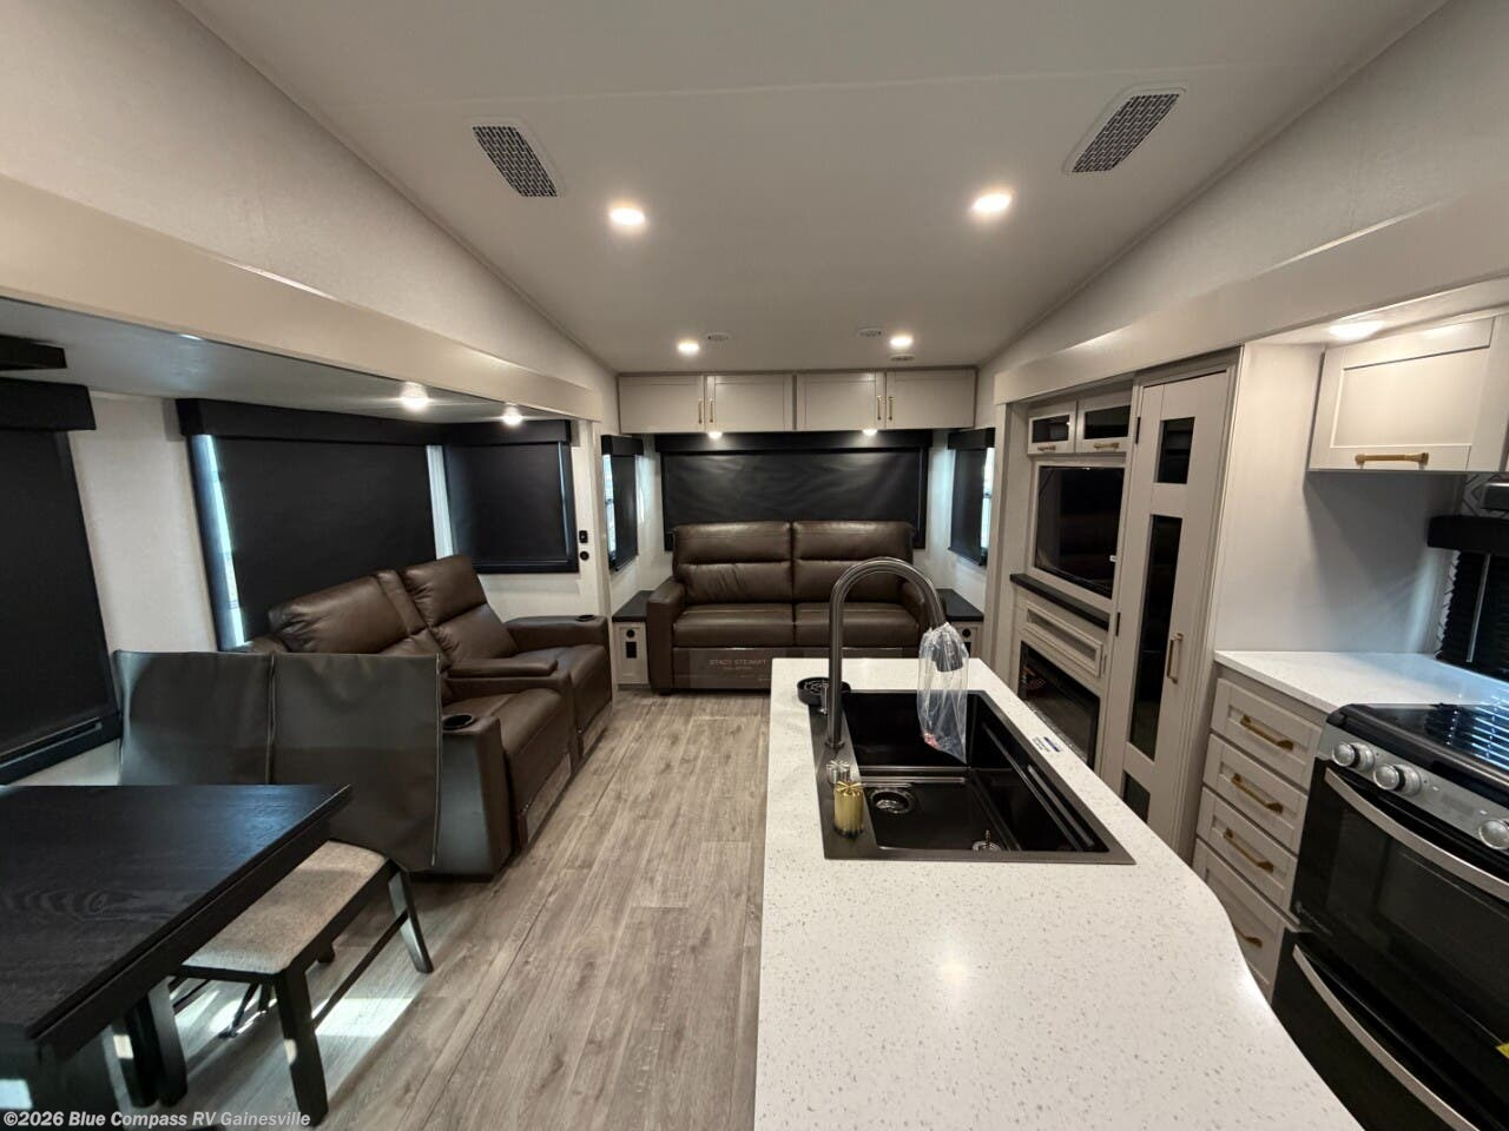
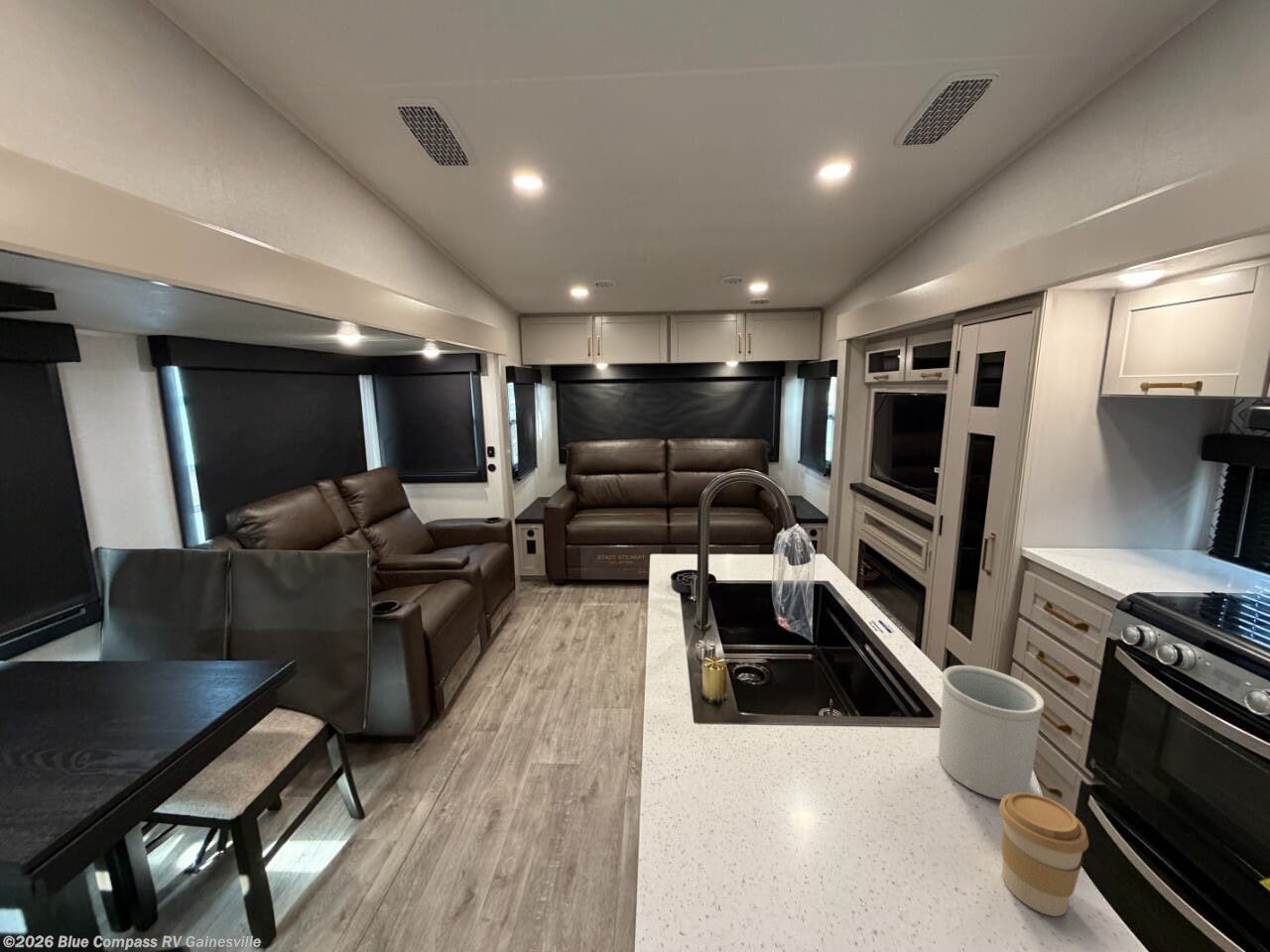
+ utensil holder (985, 729)
+ coffee cup (1038, 849)
